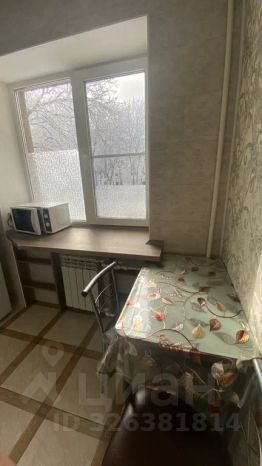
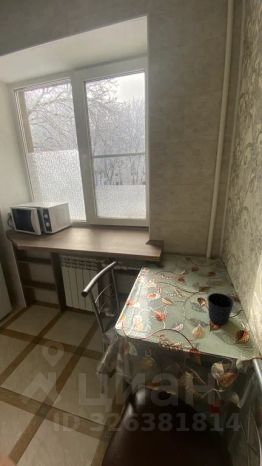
+ cup (218, 307)
